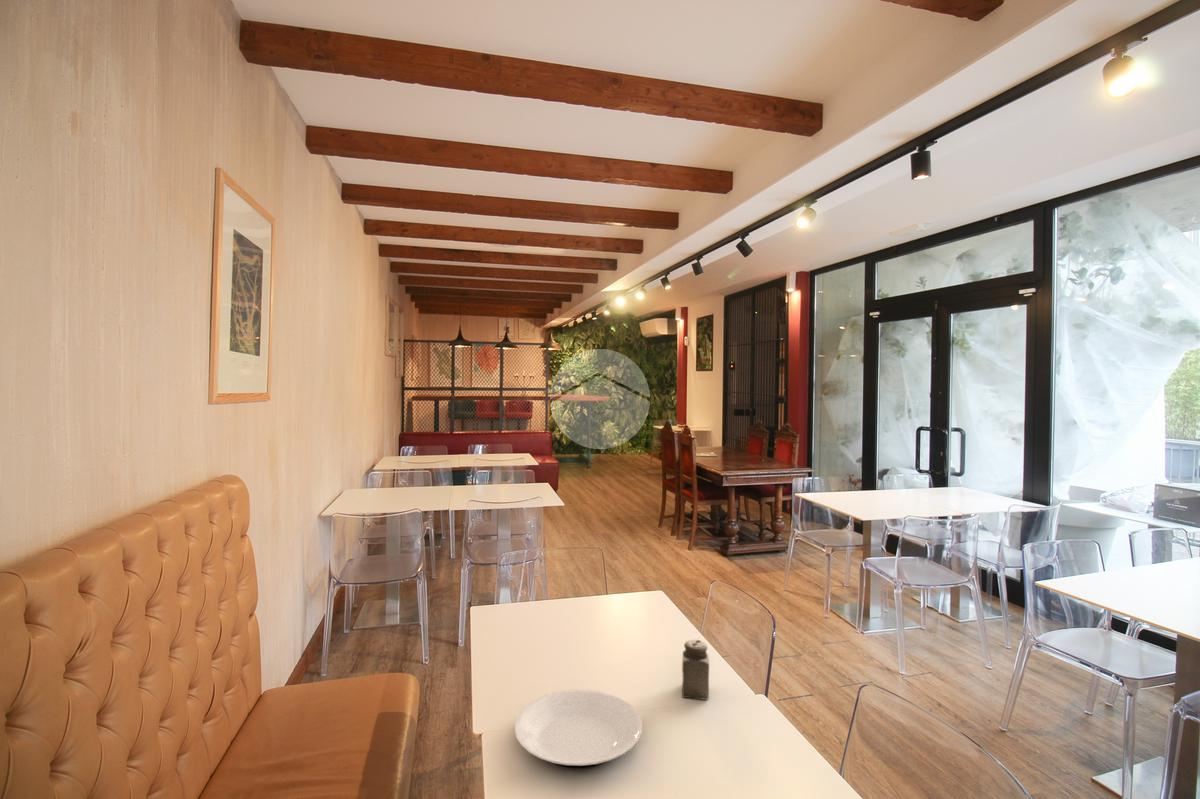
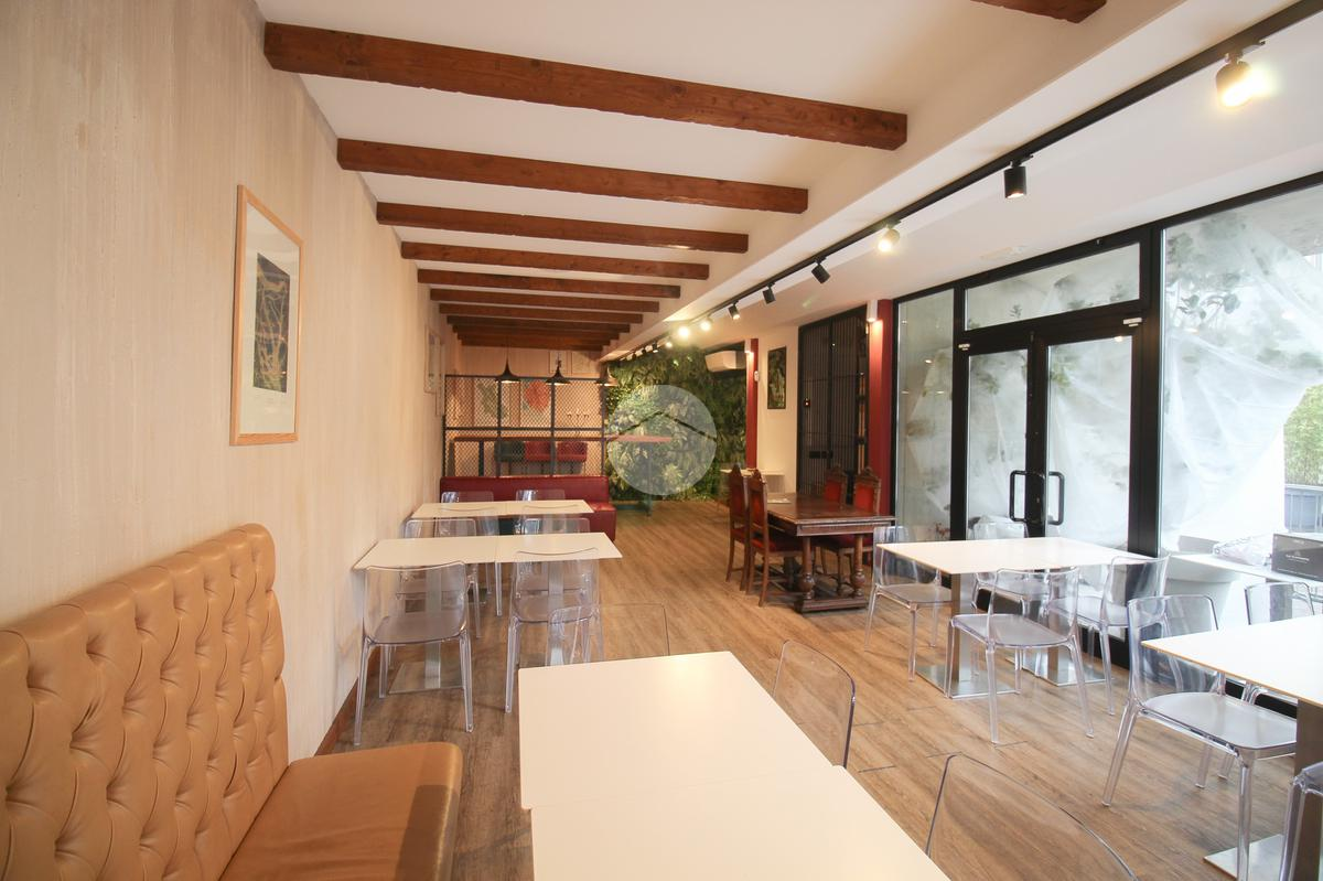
- plate (578, 732)
- salt shaker (695, 667)
